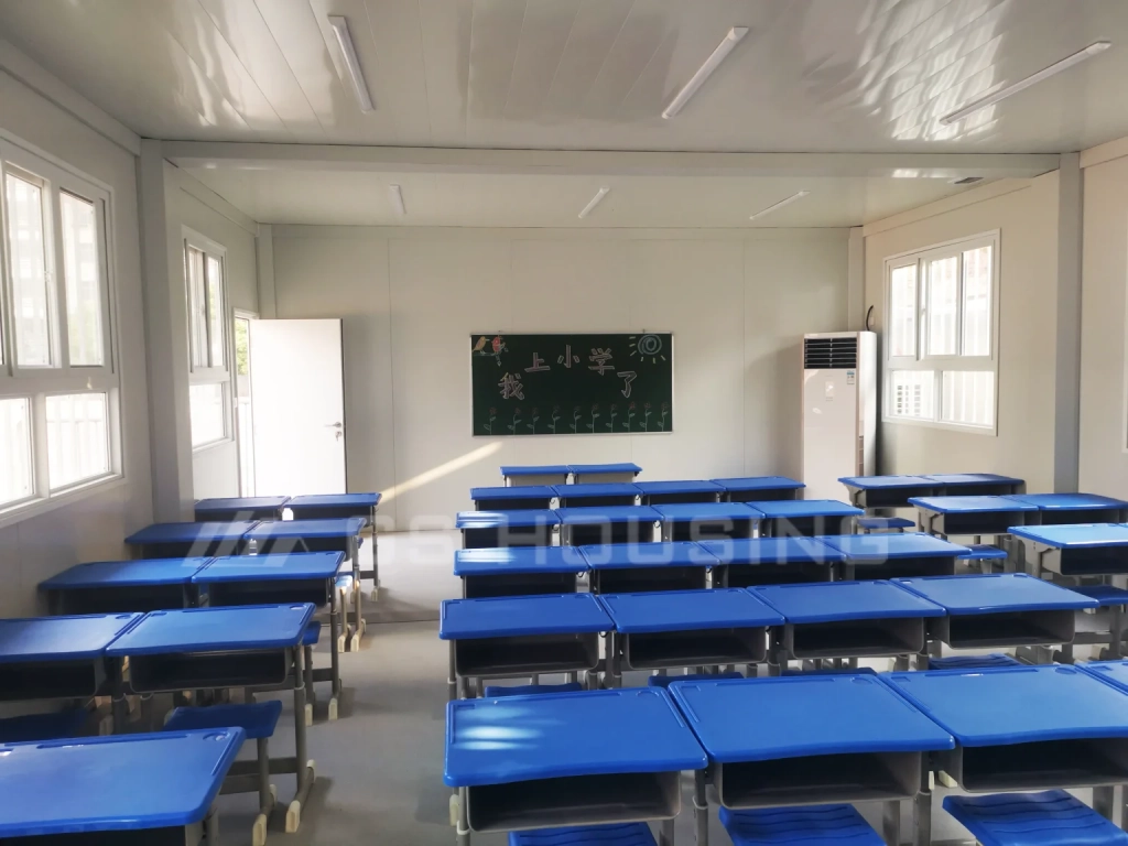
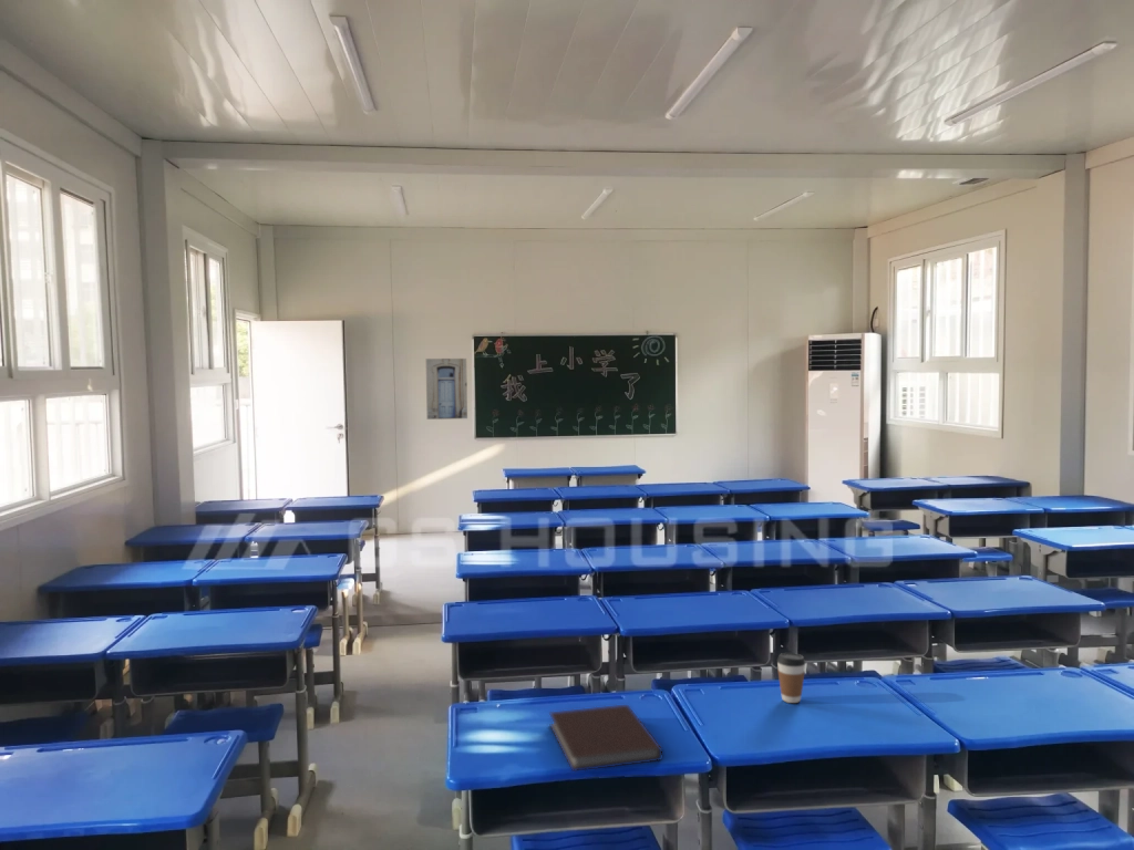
+ wall art (446, 388)
+ notebook (602, 735)
+ coffee cup (791, 677)
